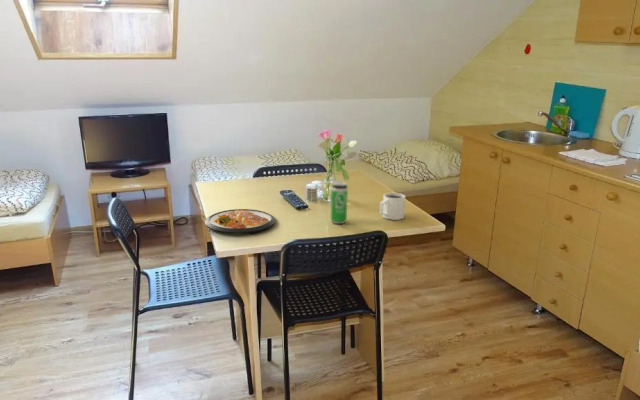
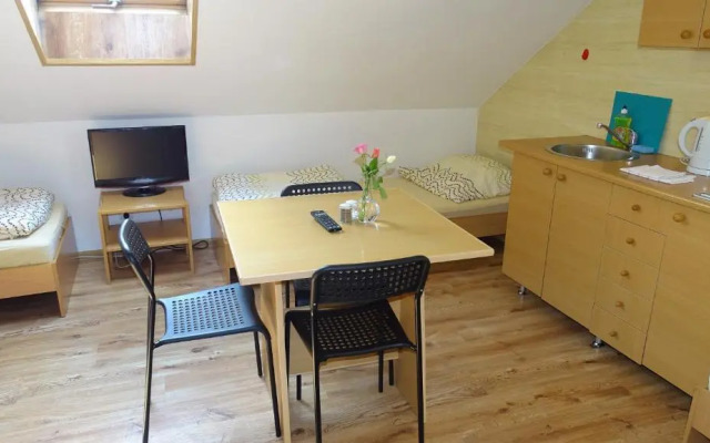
- dish (240, 218)
- beverage can (339, 202)
- mug (391, 206)
